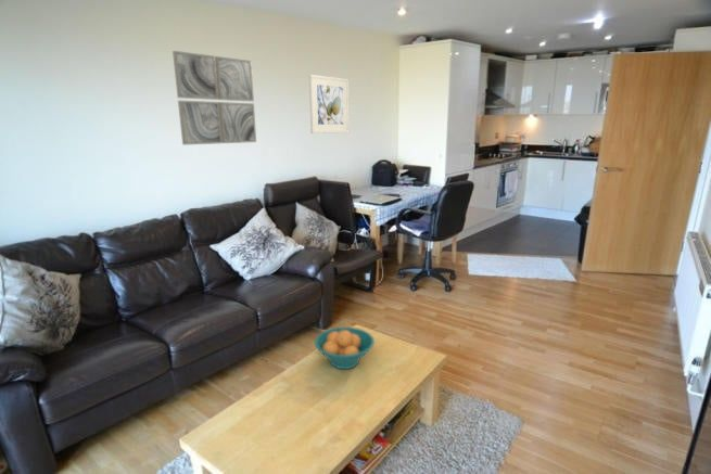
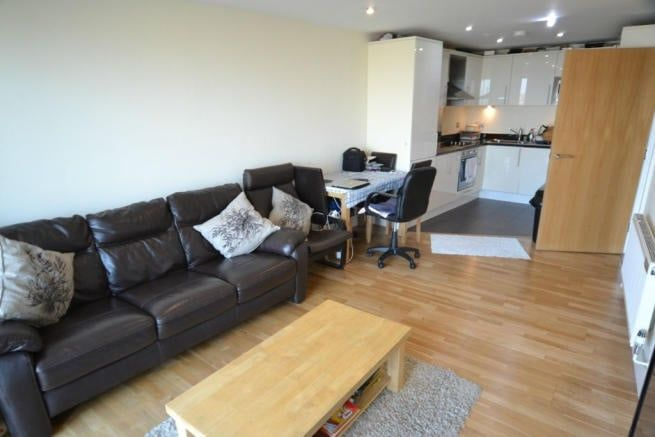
- fruit bowl (344, 346)
- wall art (218, 102)
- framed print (330, 105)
